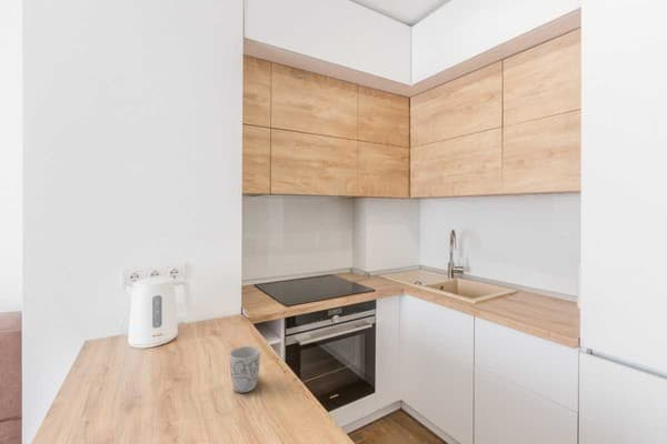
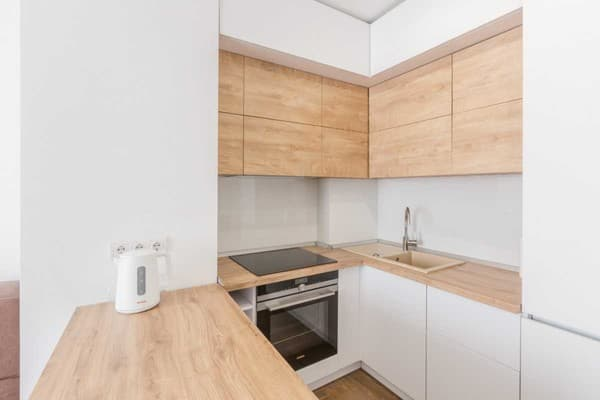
- mug (246, 366)
